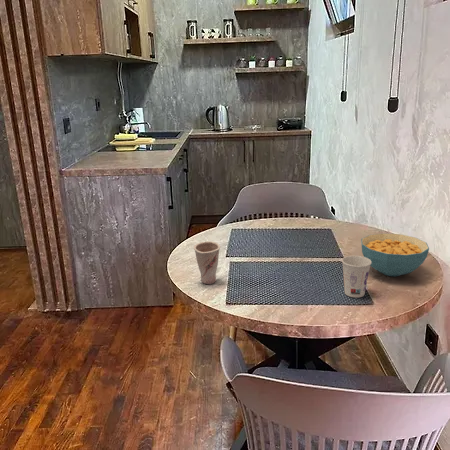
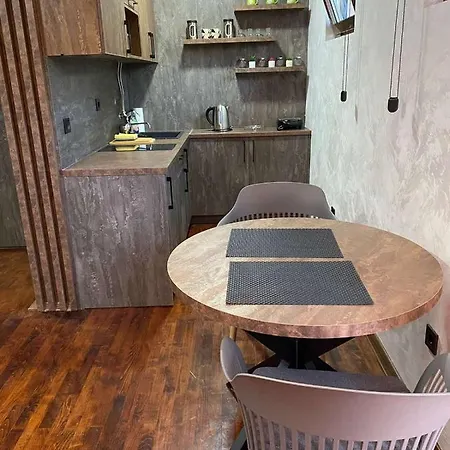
- cereal bowl (392, 258)
- cup (355, 277)
- cup (207, 264)
